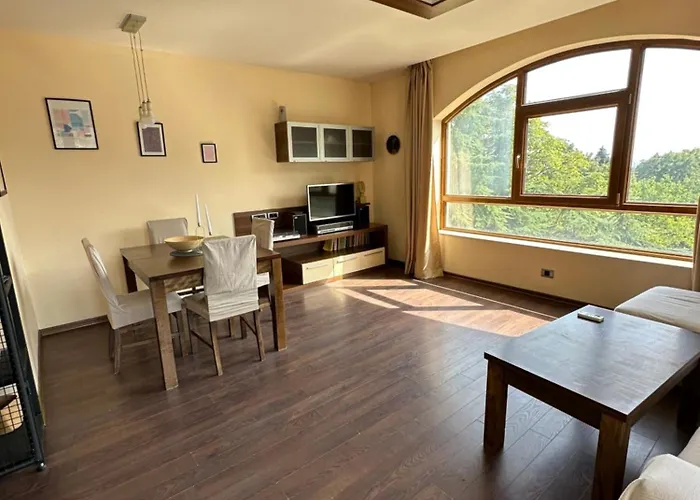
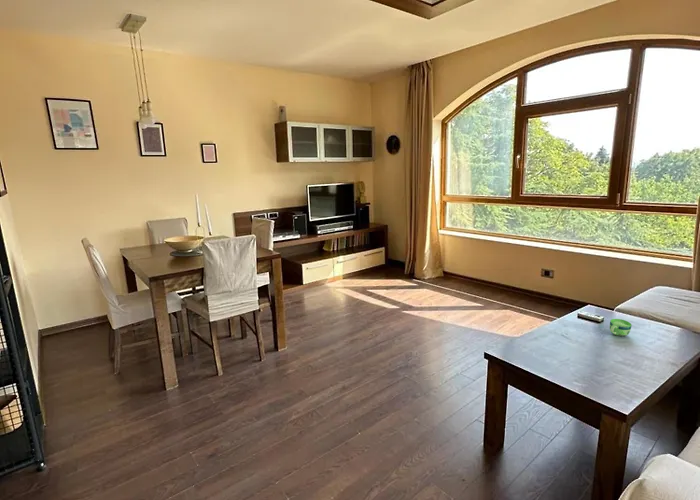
+ cup (619, 329)
